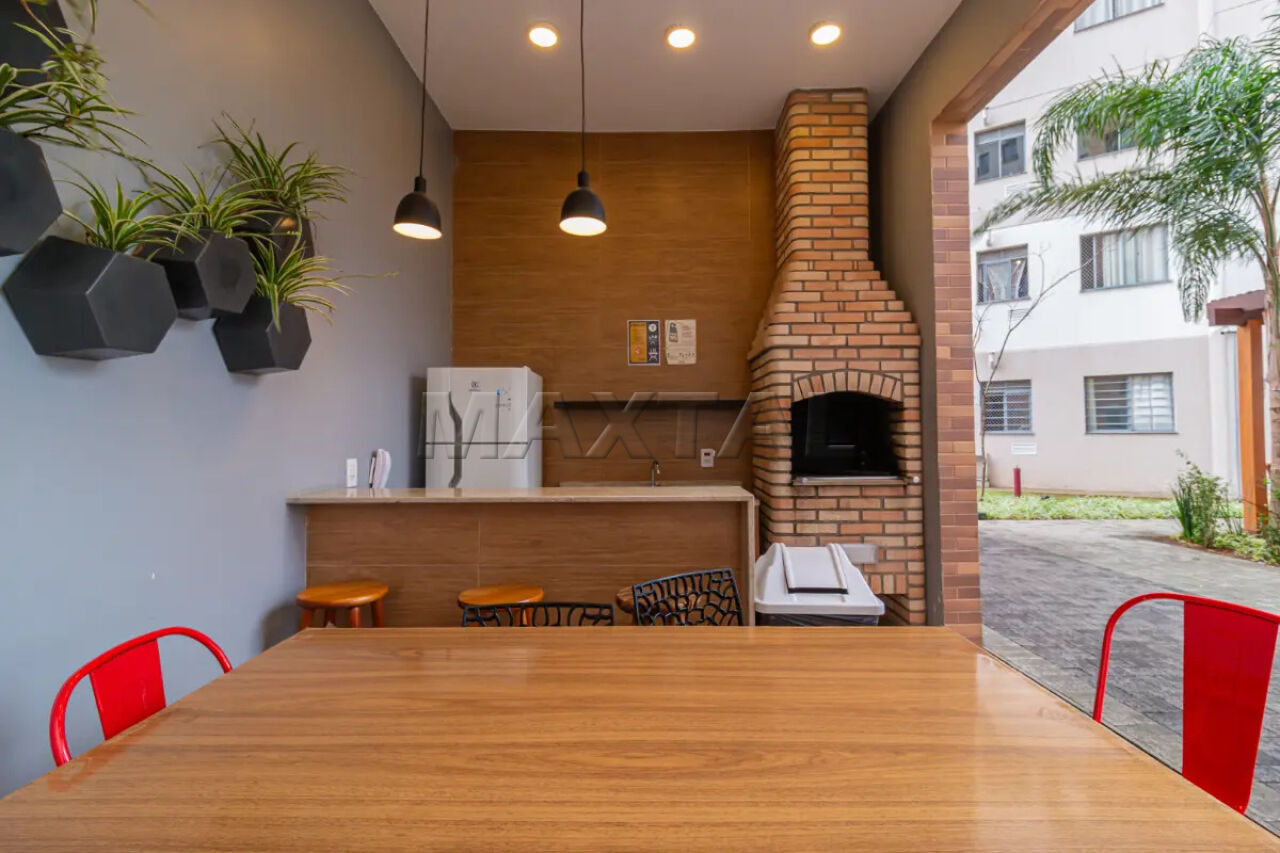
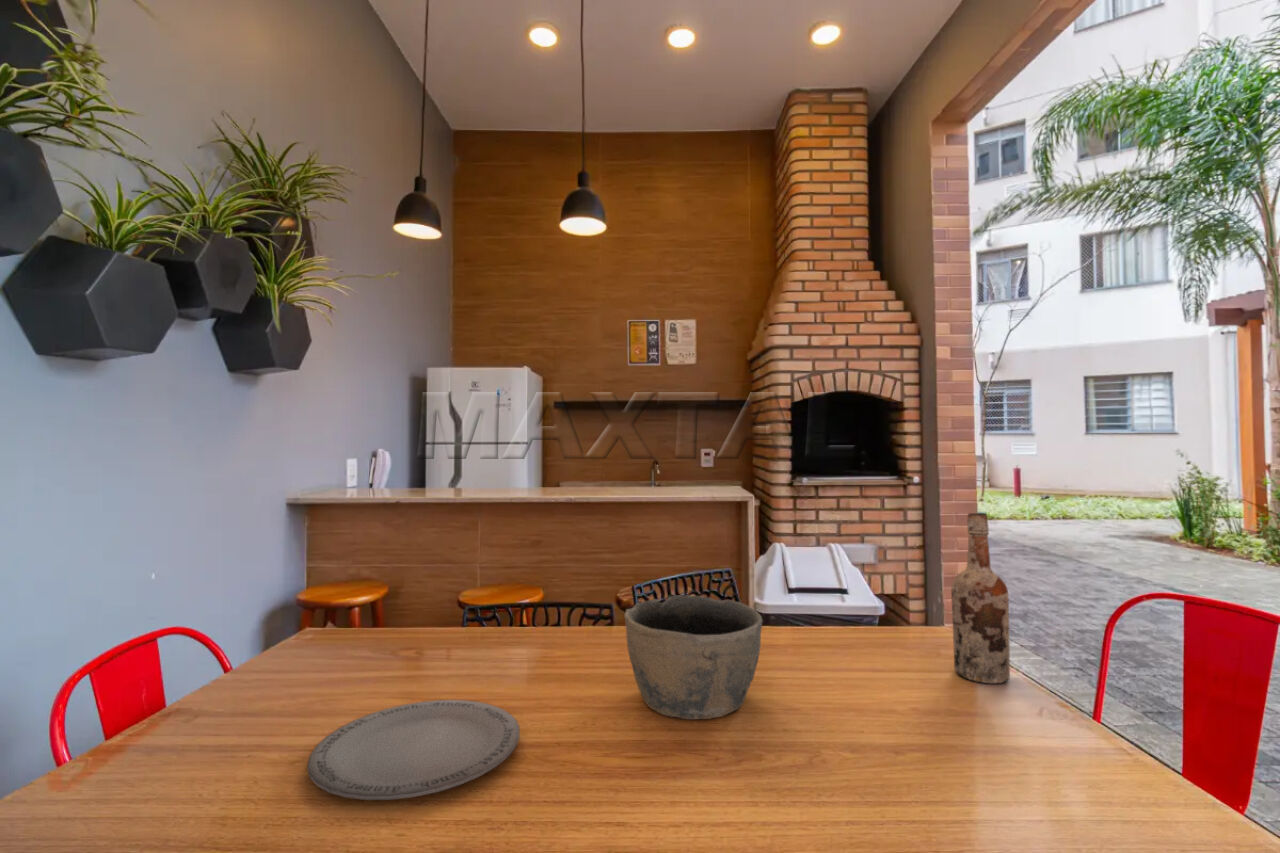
+ wine bottle (979, 594)
+ bowl (693, 654)
+ plate (419, 745)
